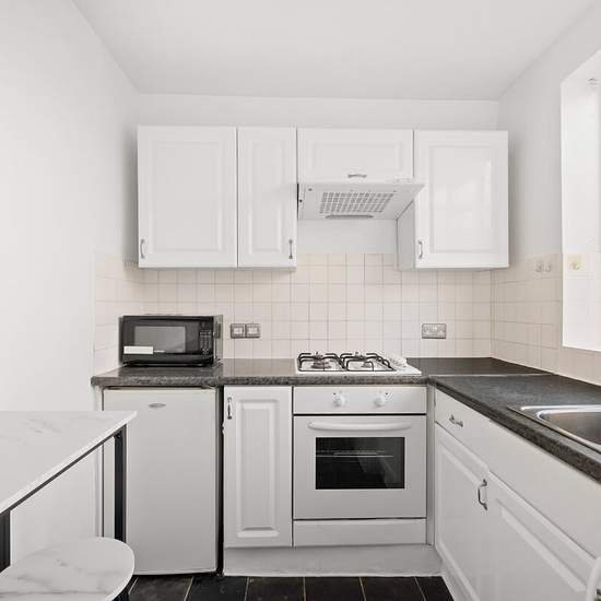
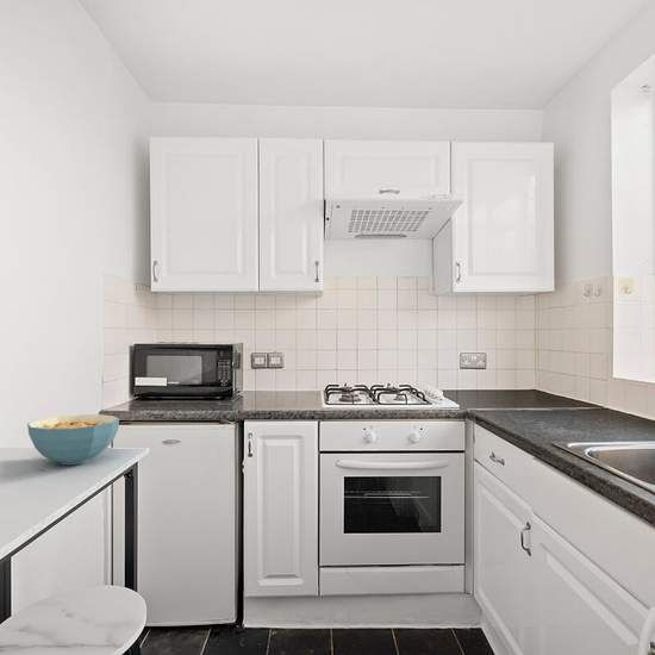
+ cereal bowl (74, 441)
